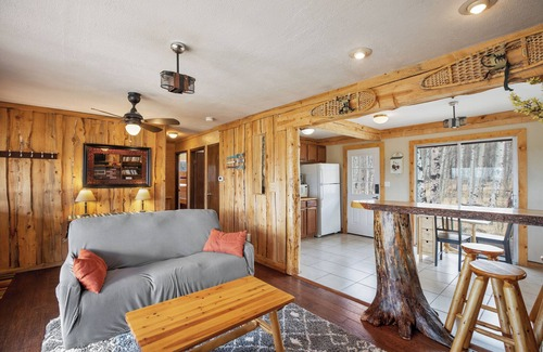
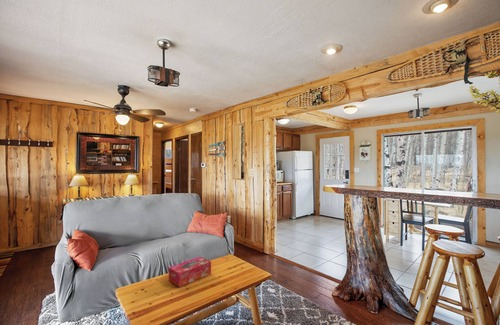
+ tissue box (190, 270)
